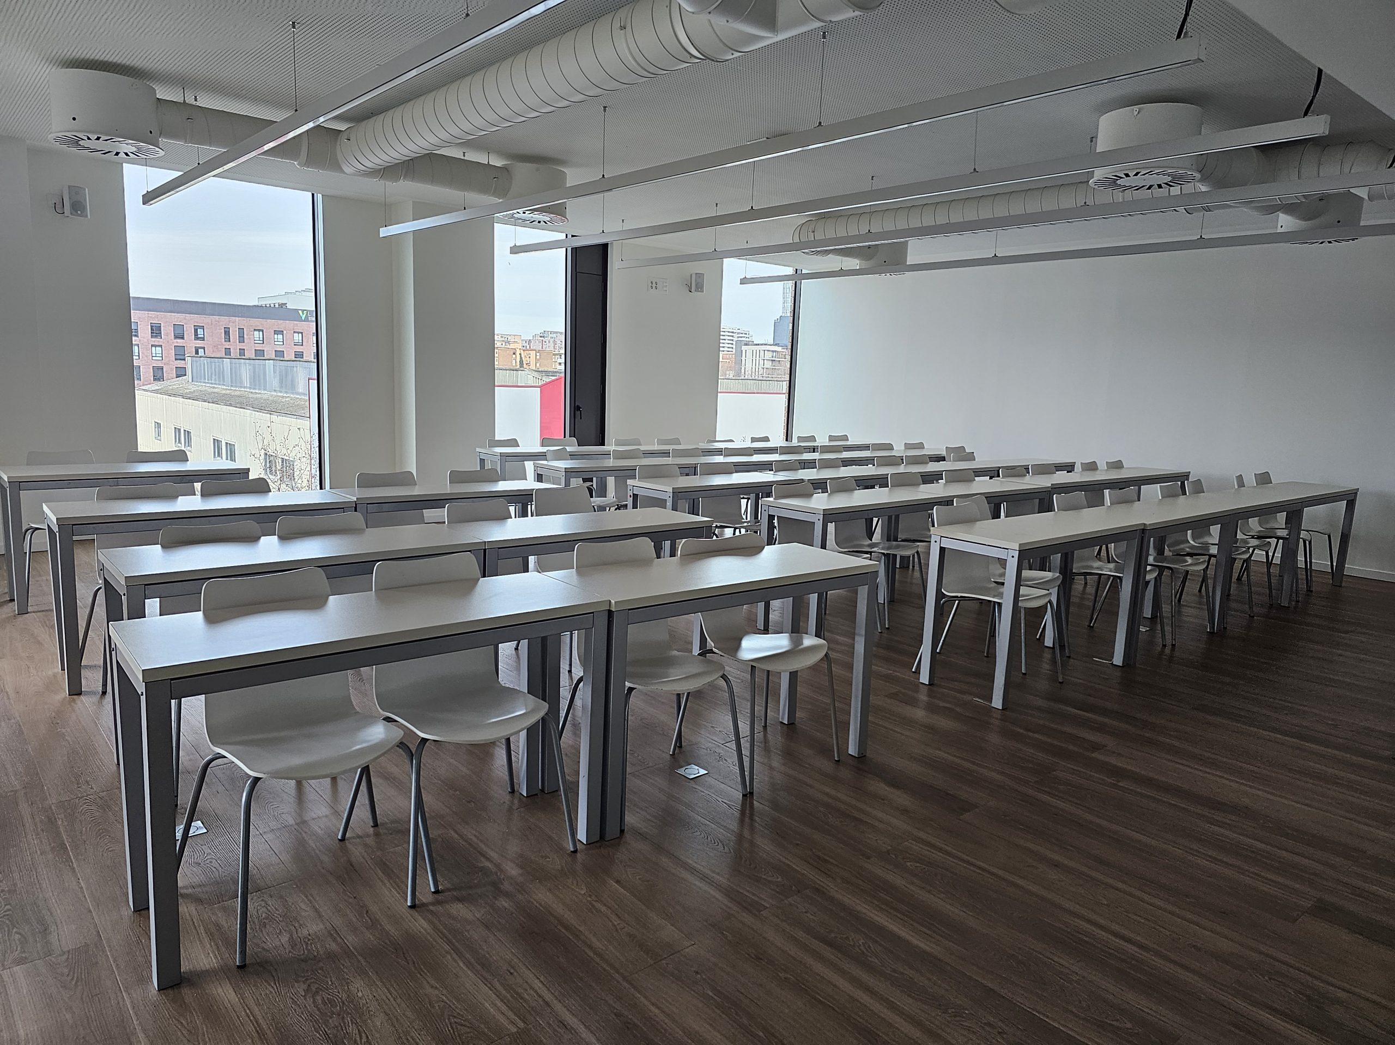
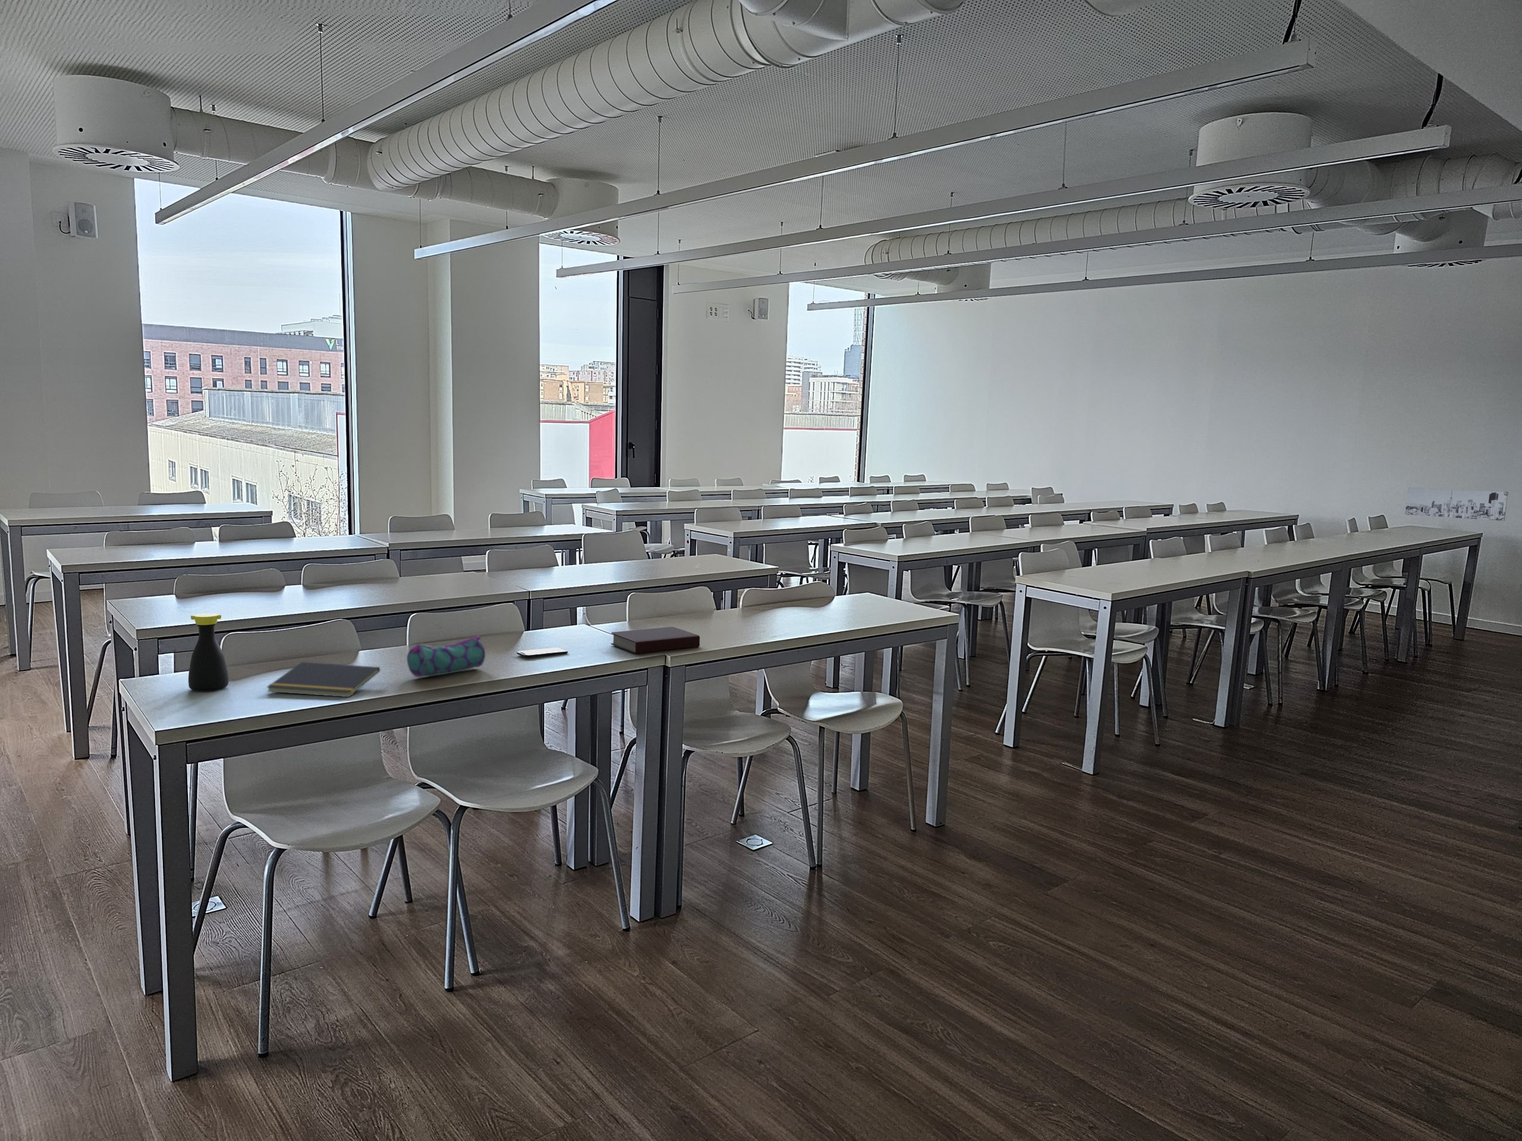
+ notepad (325, 678)
+ pencil case (447, 656)
+ book (654, 640)
+ wall art (1455, 503)
+ bottle (207, 651)
+ smartphone (542, 652)
